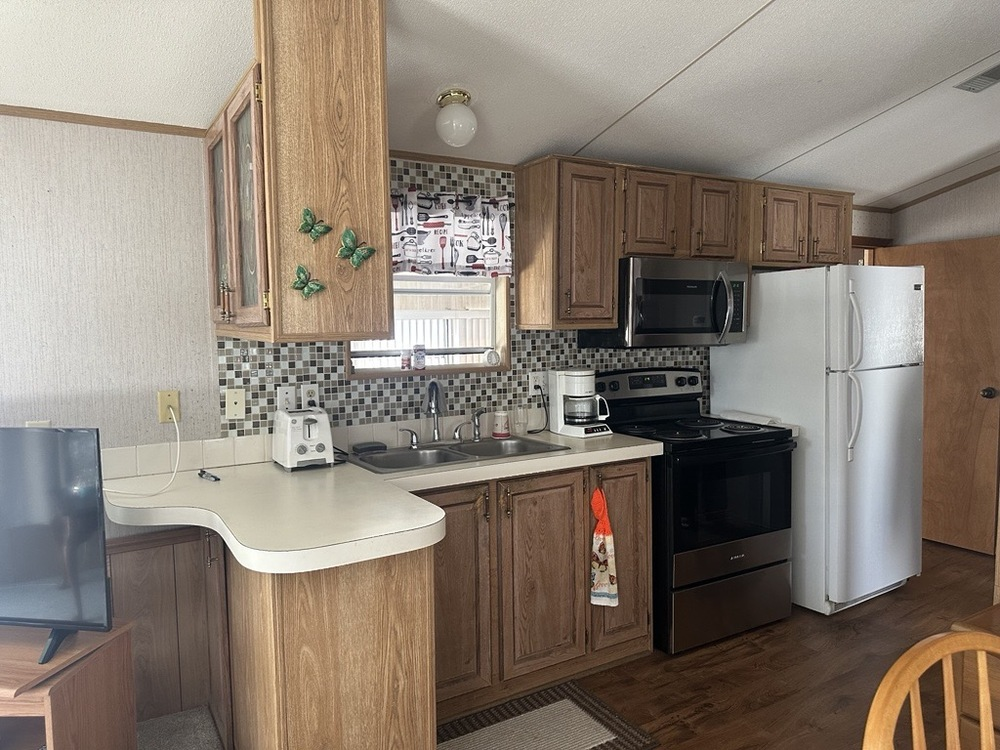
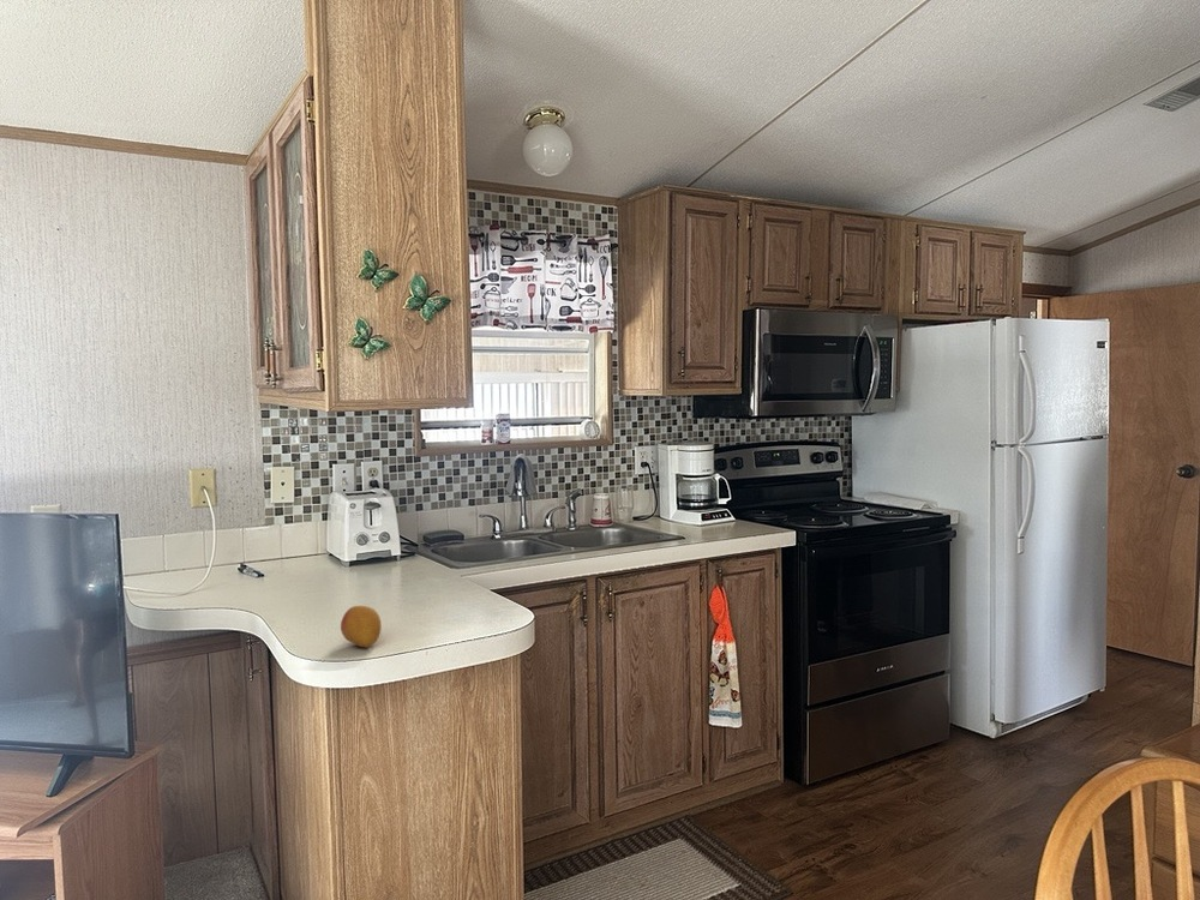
+ fruit (362, 625)
